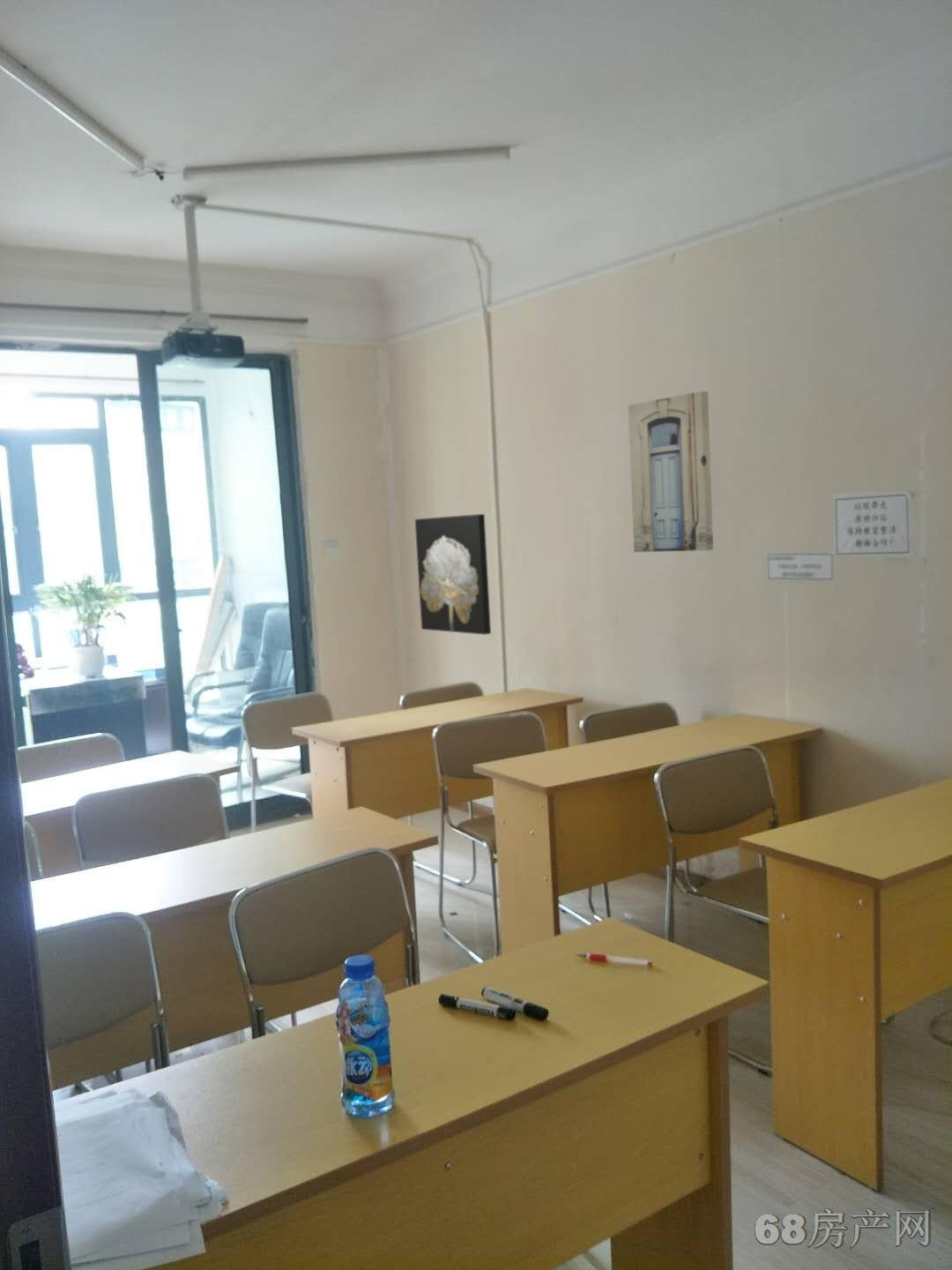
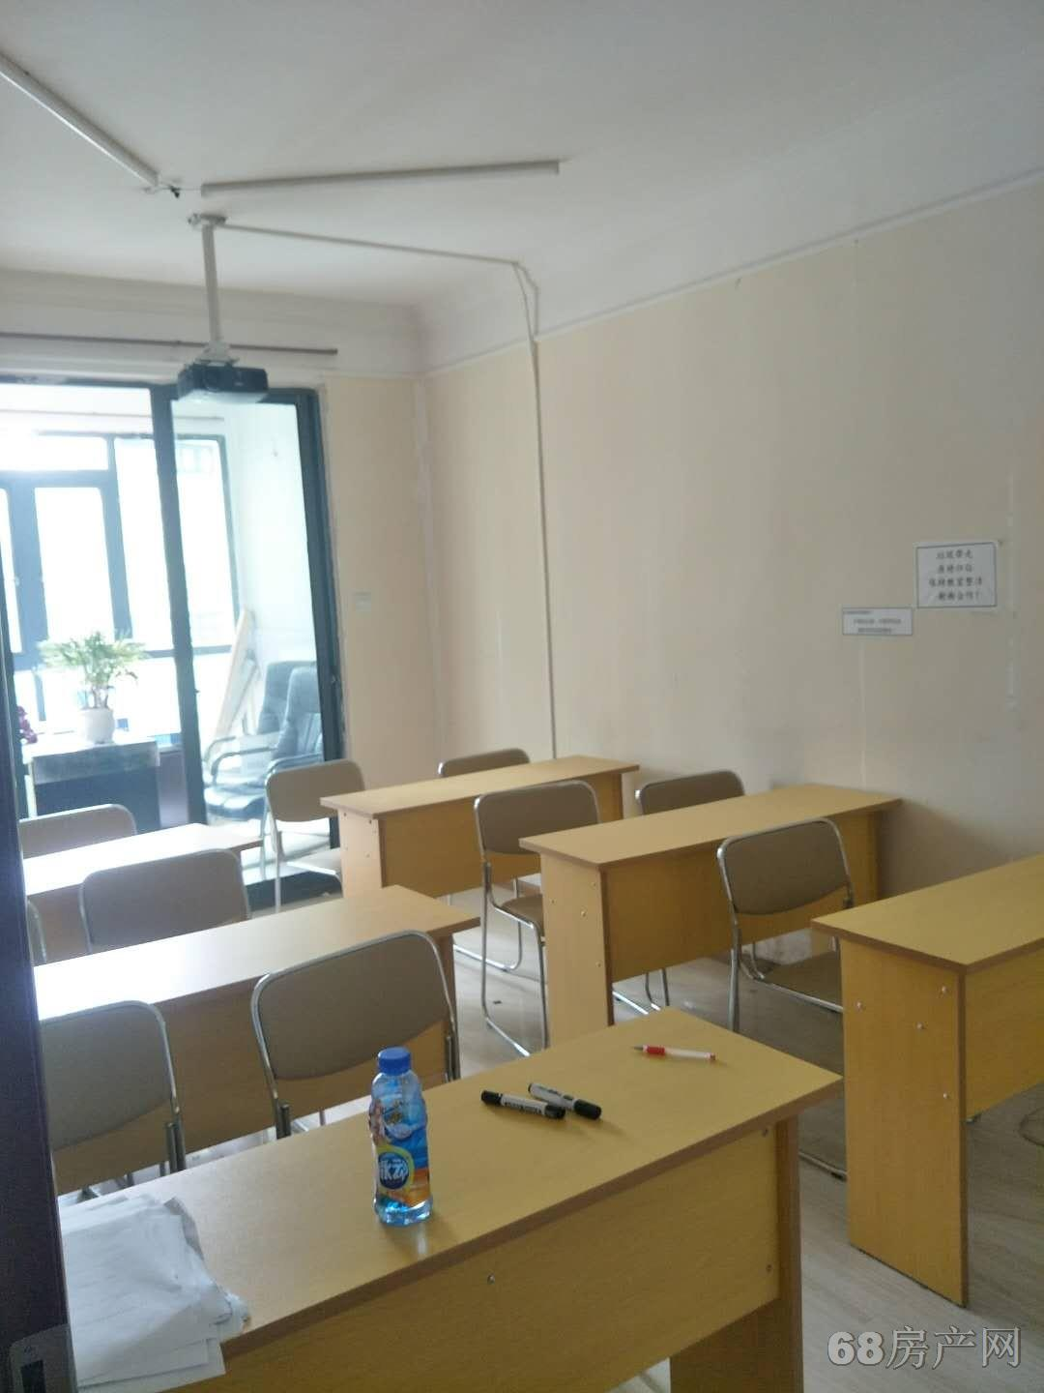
- wall art (669, 475)
- wall art (451, 574)
